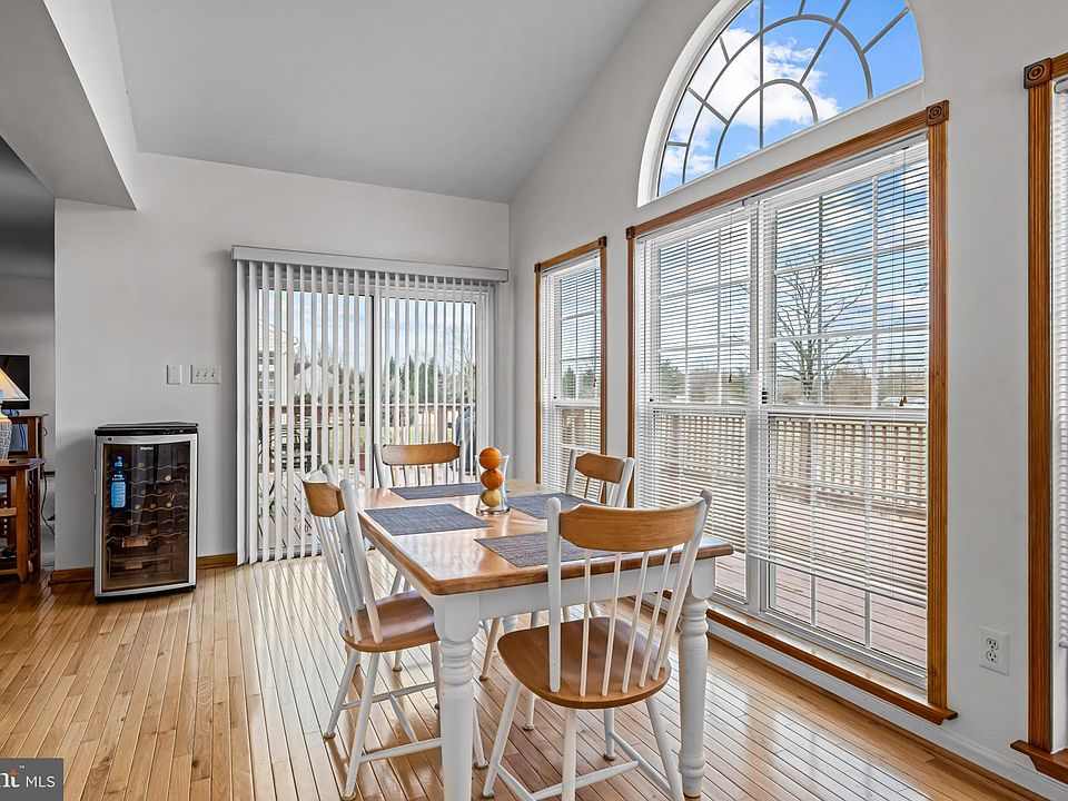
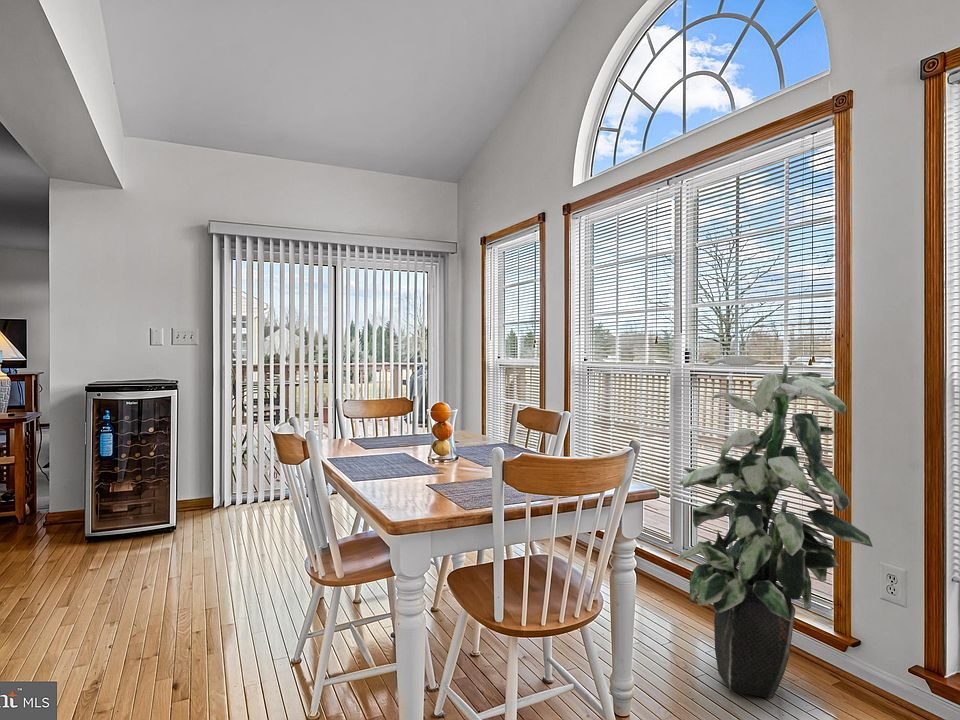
+ indoor plant (756, 519)
